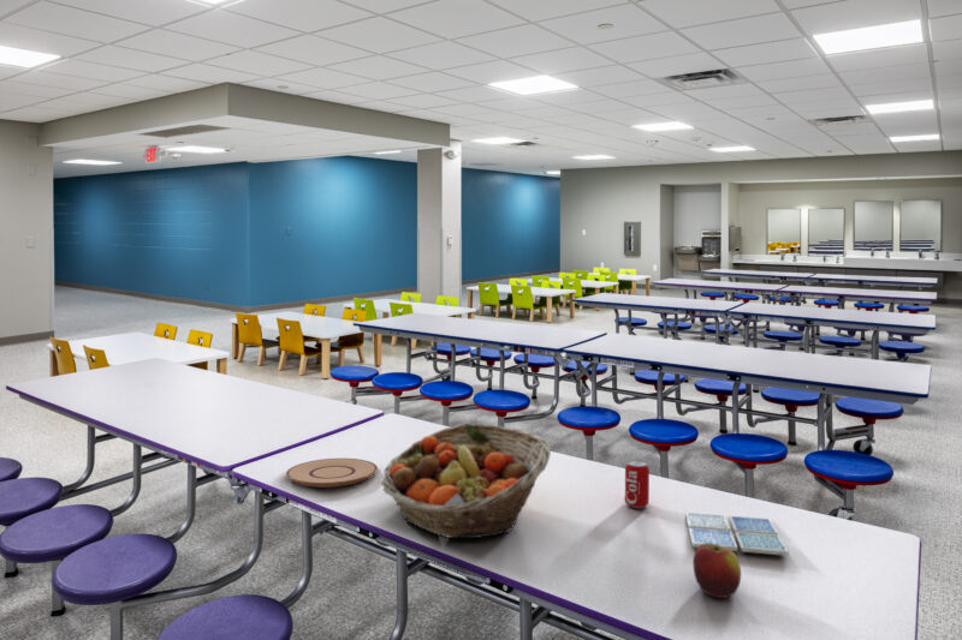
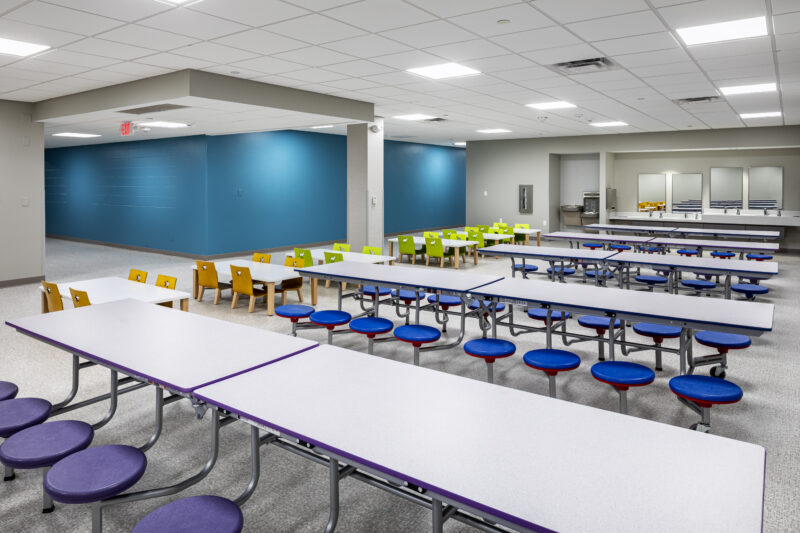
- plate (332, 472)
- fruit basket (464, 475)
- drink coaster (731, 532)
- apple (715, 569)
- beverage can (636, 484)
